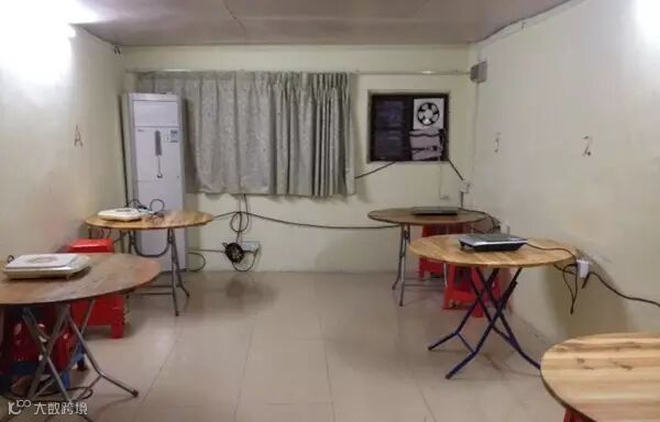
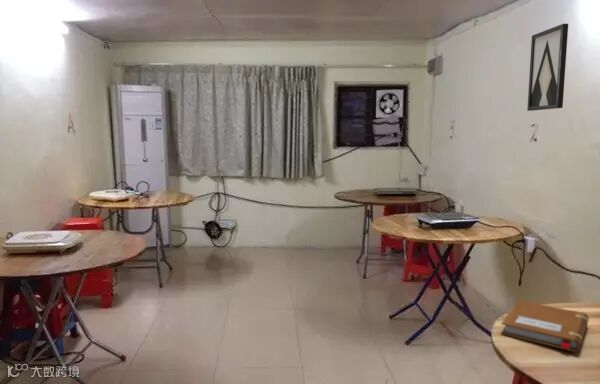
+ wall art (546, 70)
+ notebook (545, 324)
